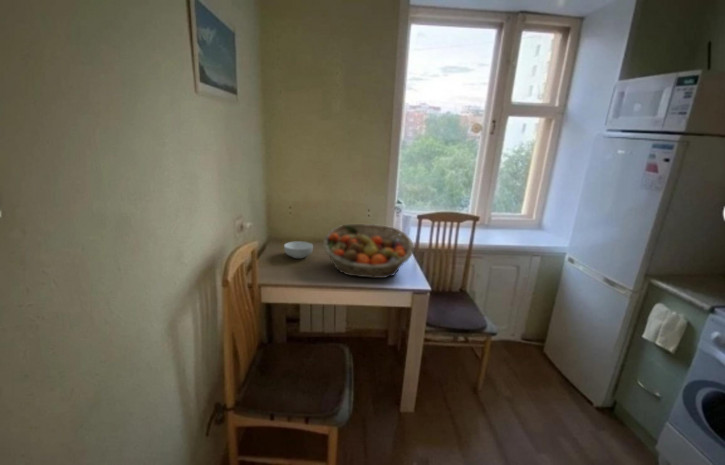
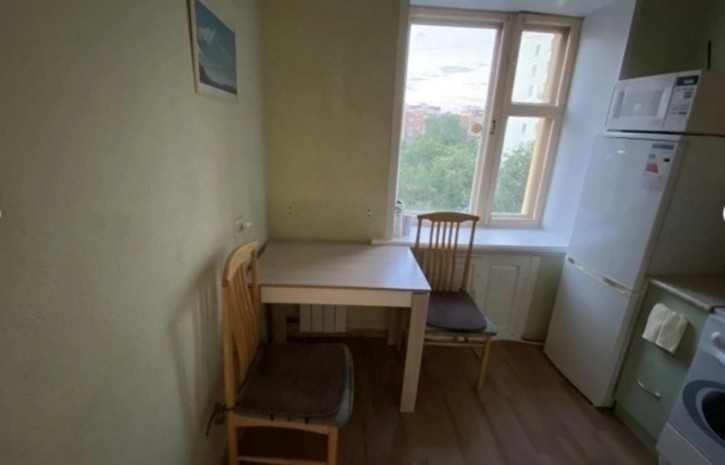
- cereal bowl (298, 250)
- fruit basket (367, 249)
